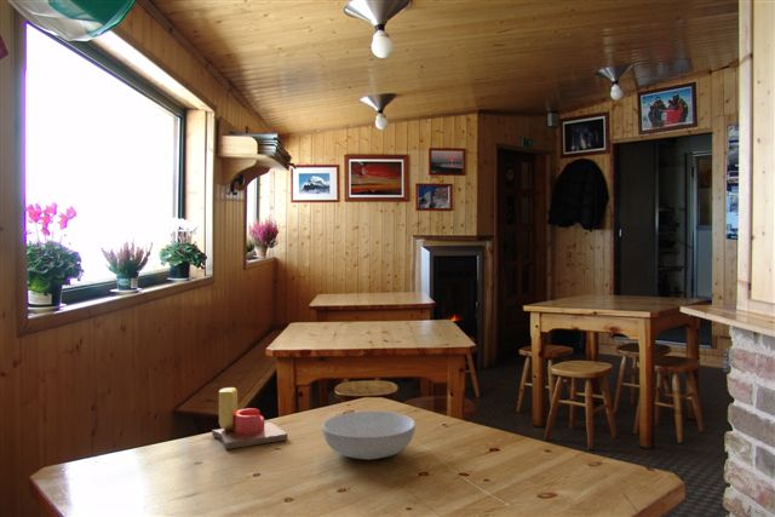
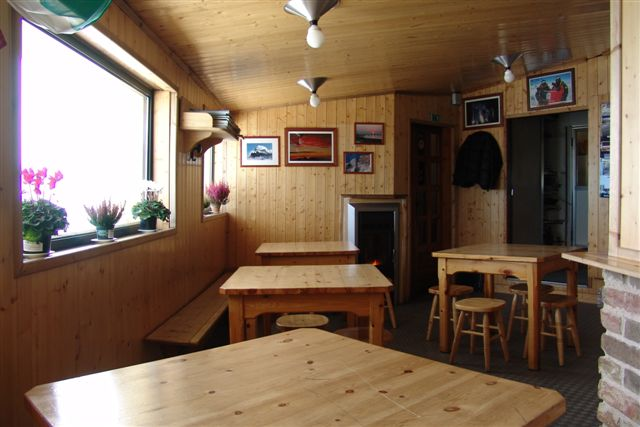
- serving bowl (368, 437)
- candle (248, 414)
